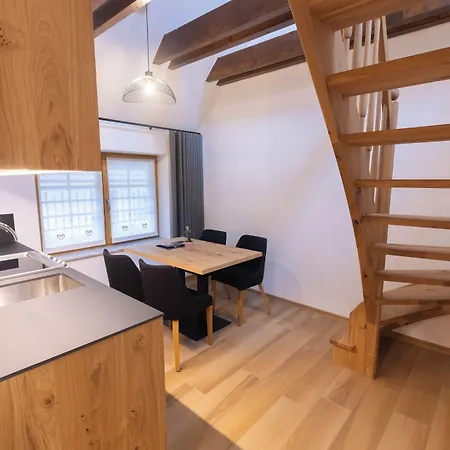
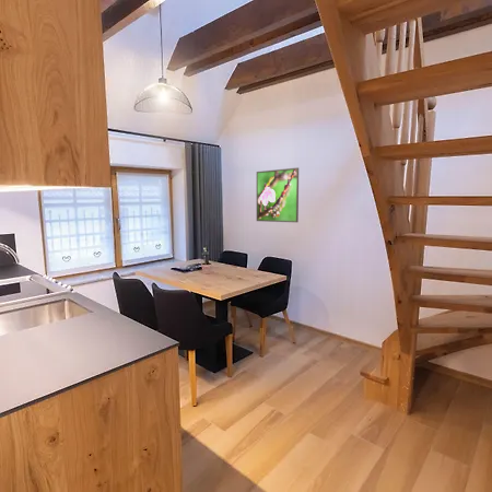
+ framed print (276, 196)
